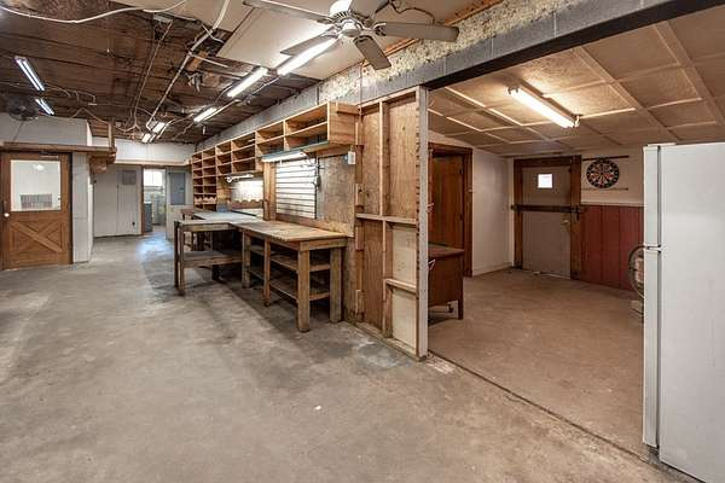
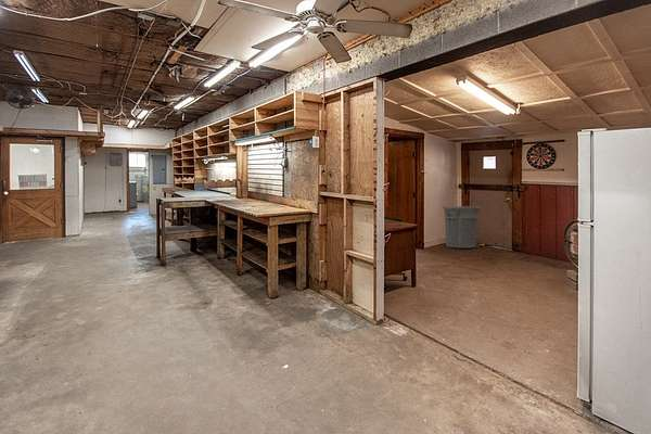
+ trash can (460, 226)
